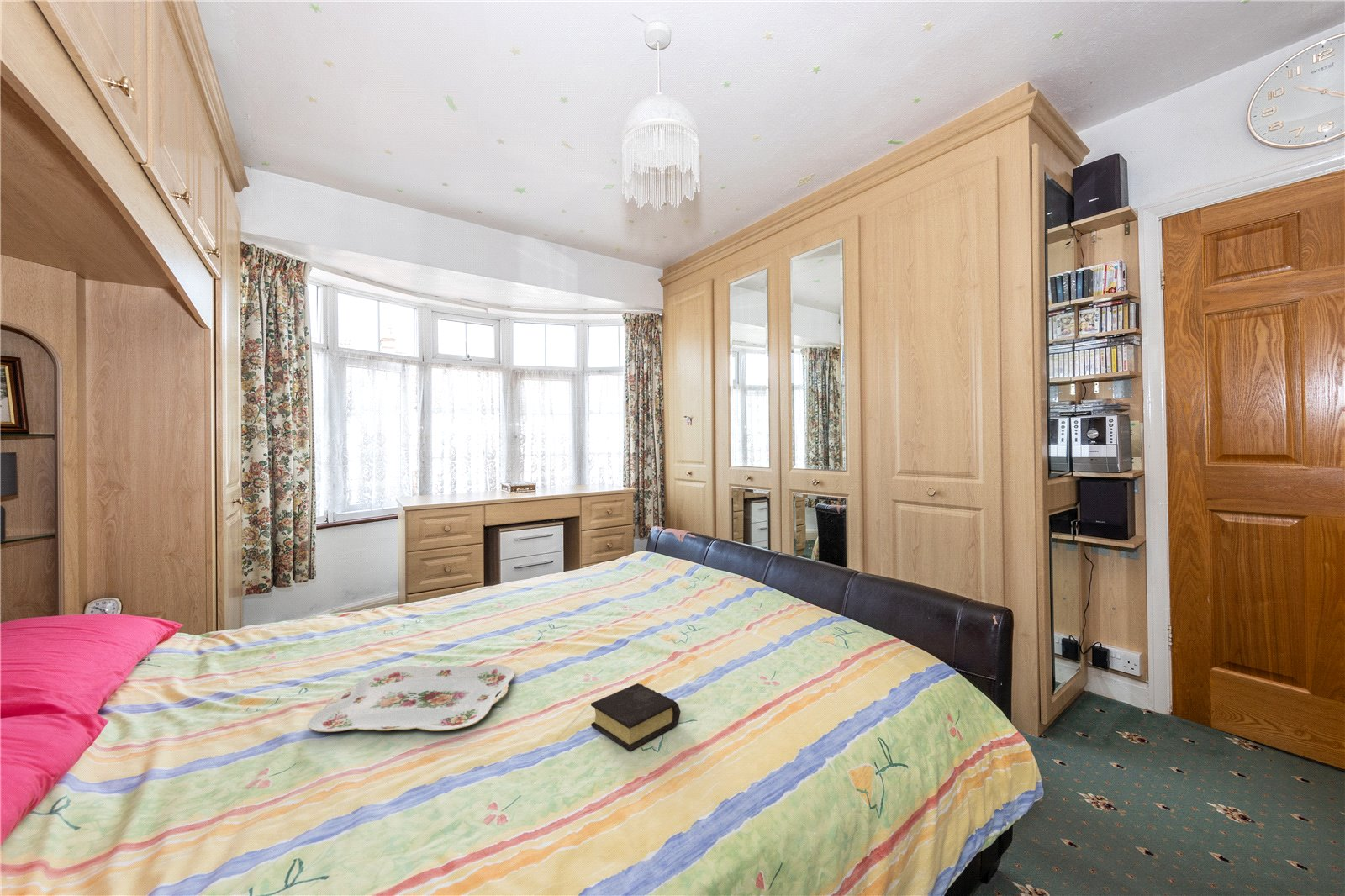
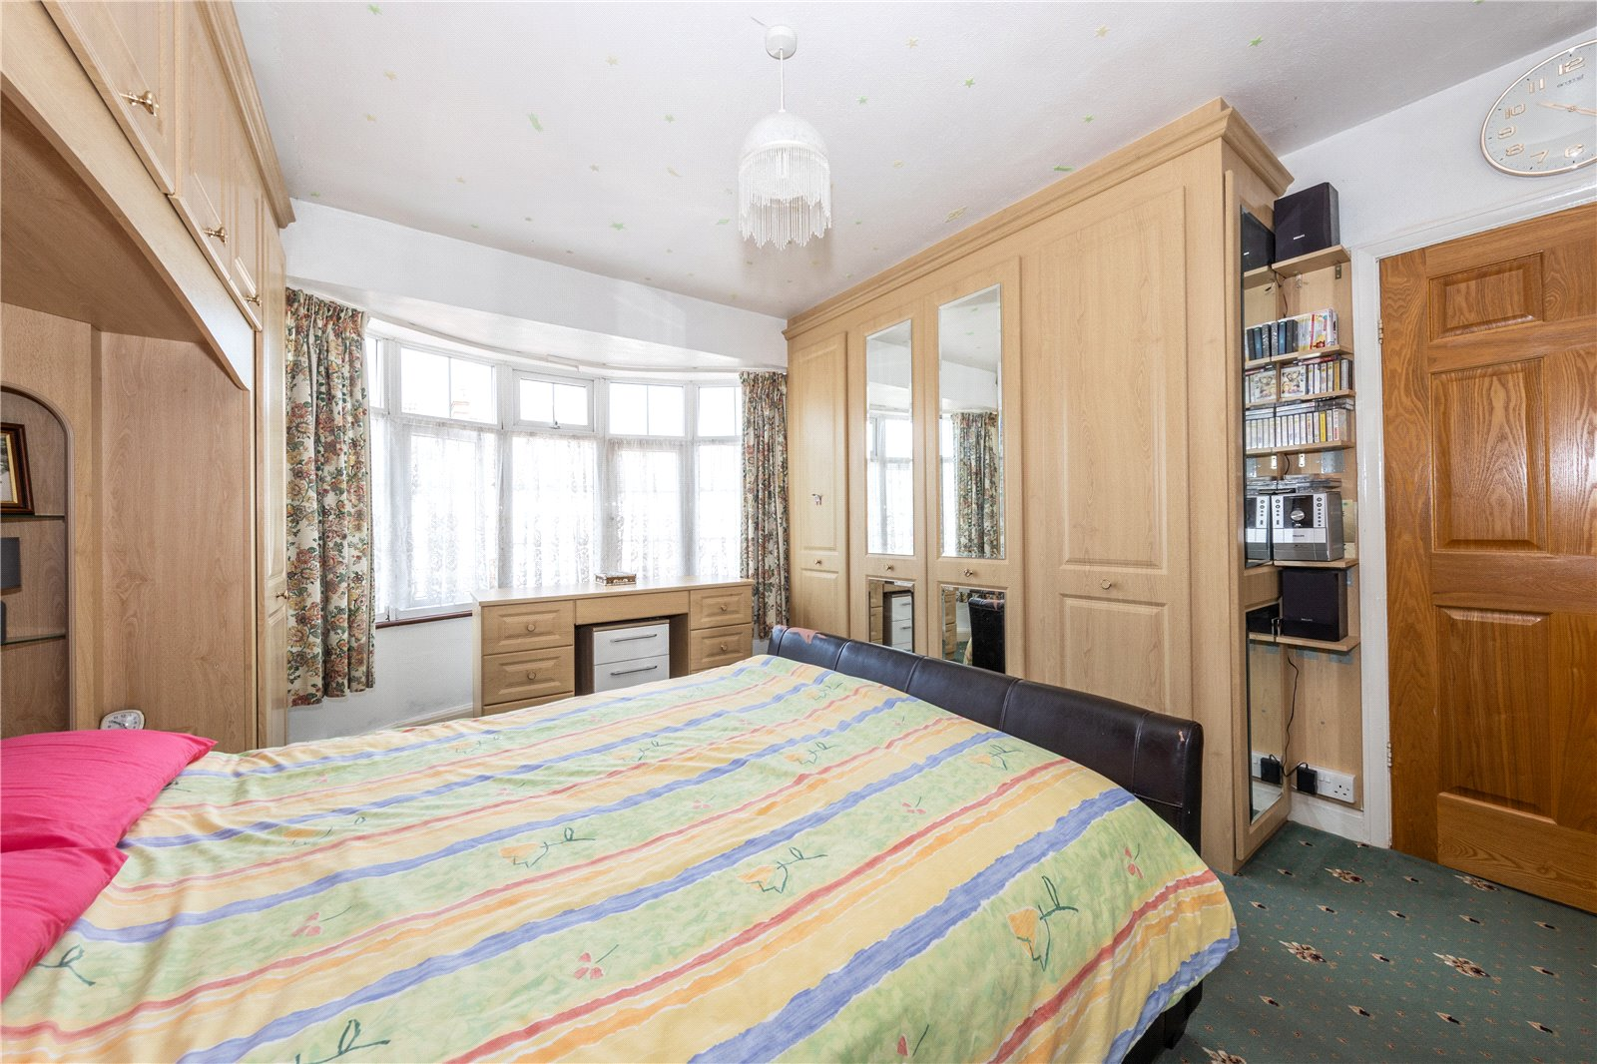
- serving tray (421, 696)
- book (636, 713)
